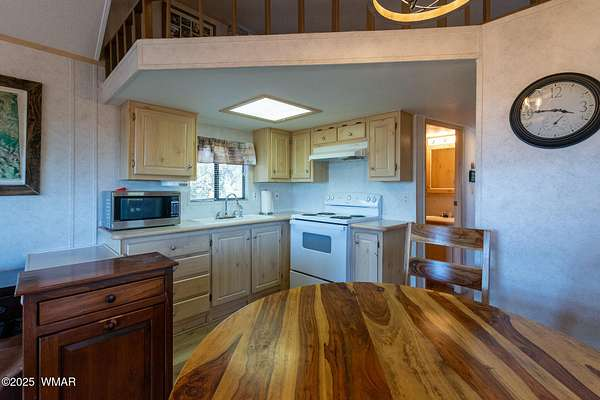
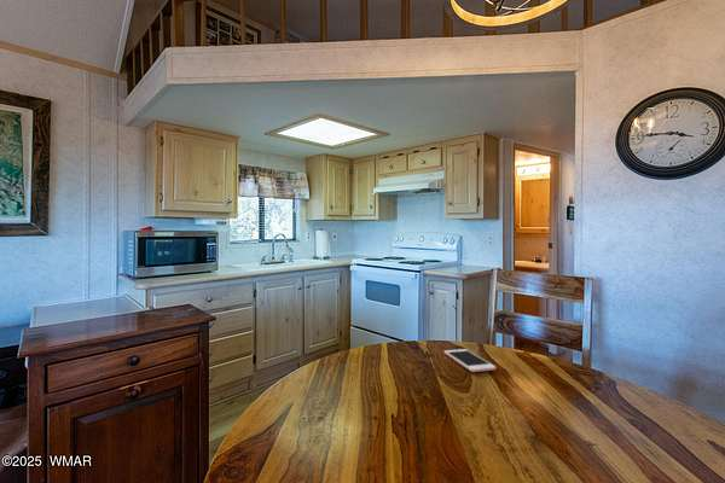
+ cell phone (468, 359)
